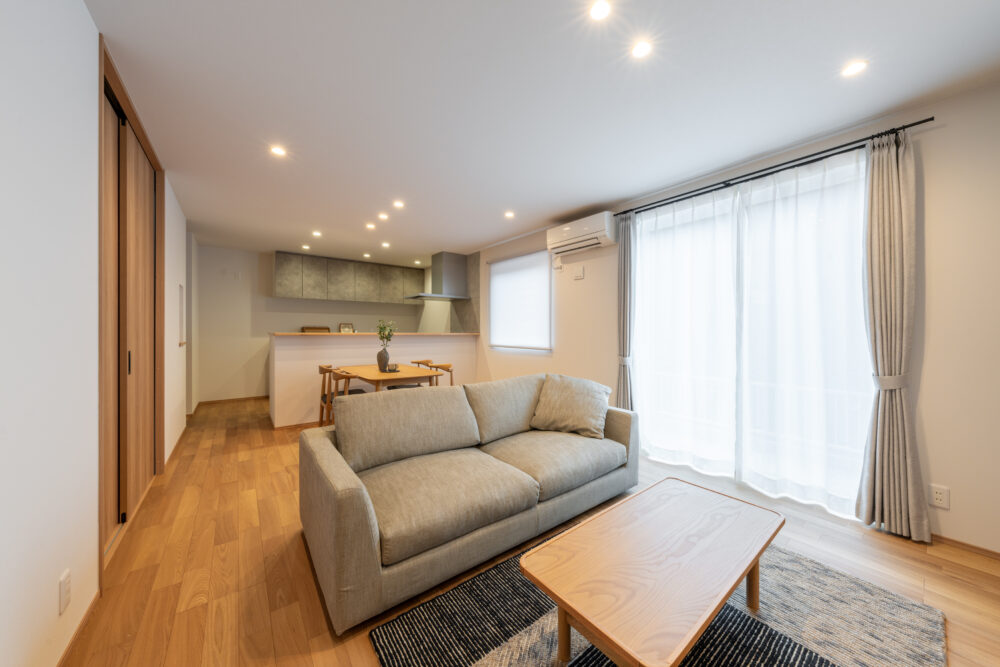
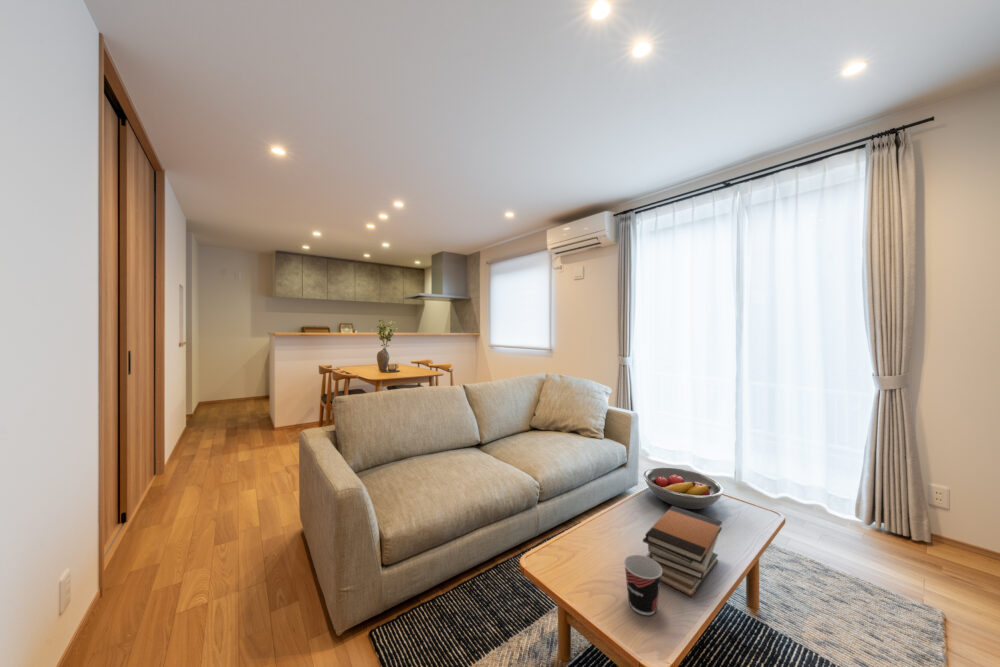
+ fruit bowl (681, 488)
+ cup (642, 585)
+ book stack (683, 546)
